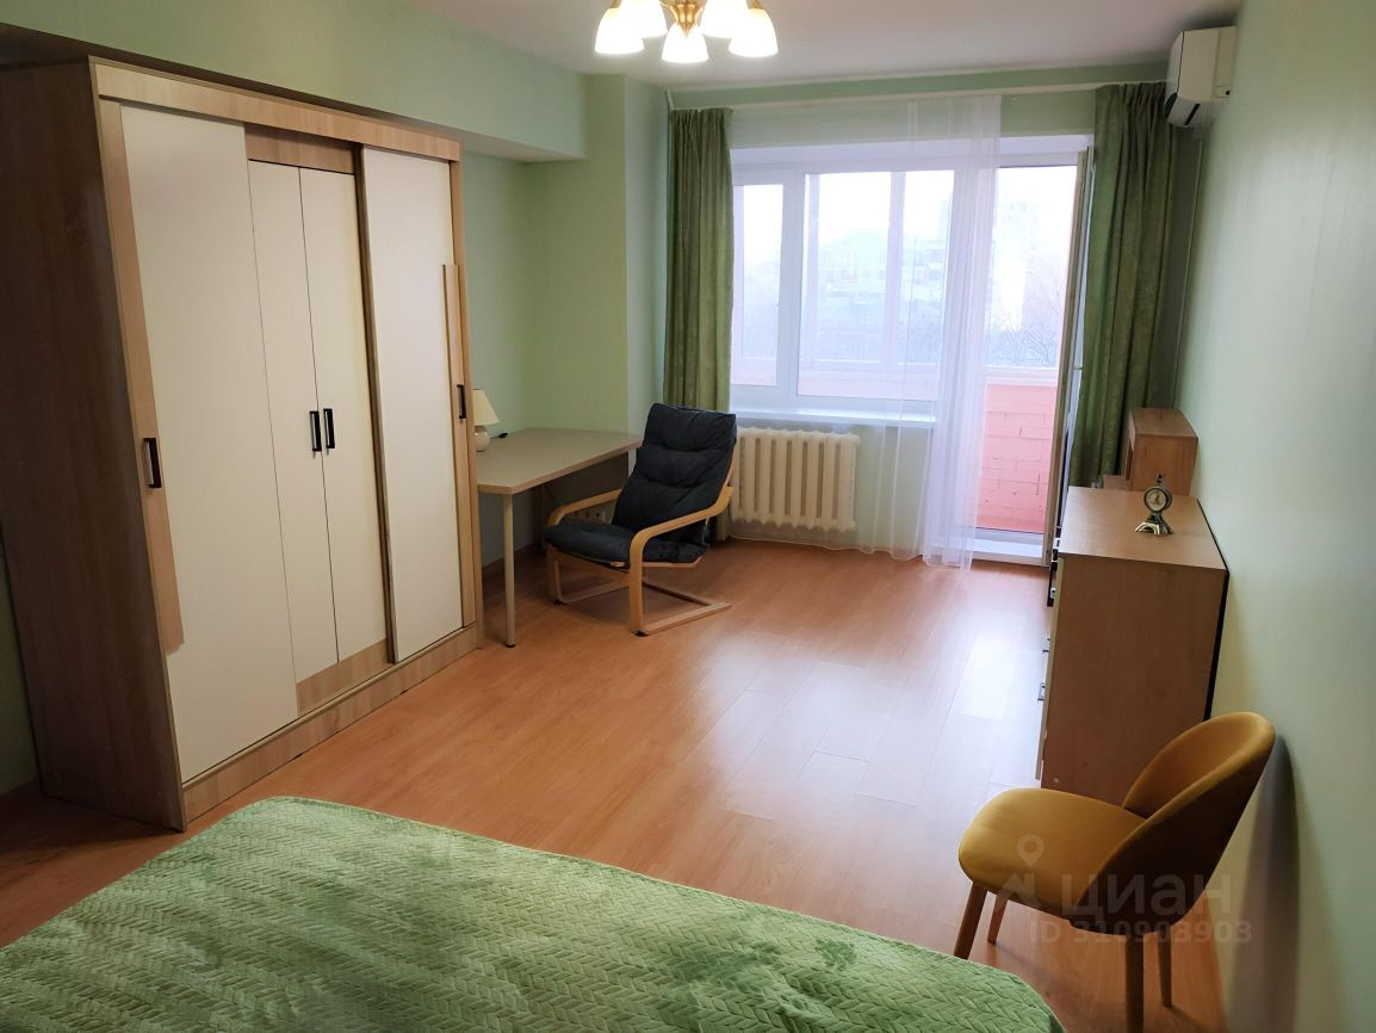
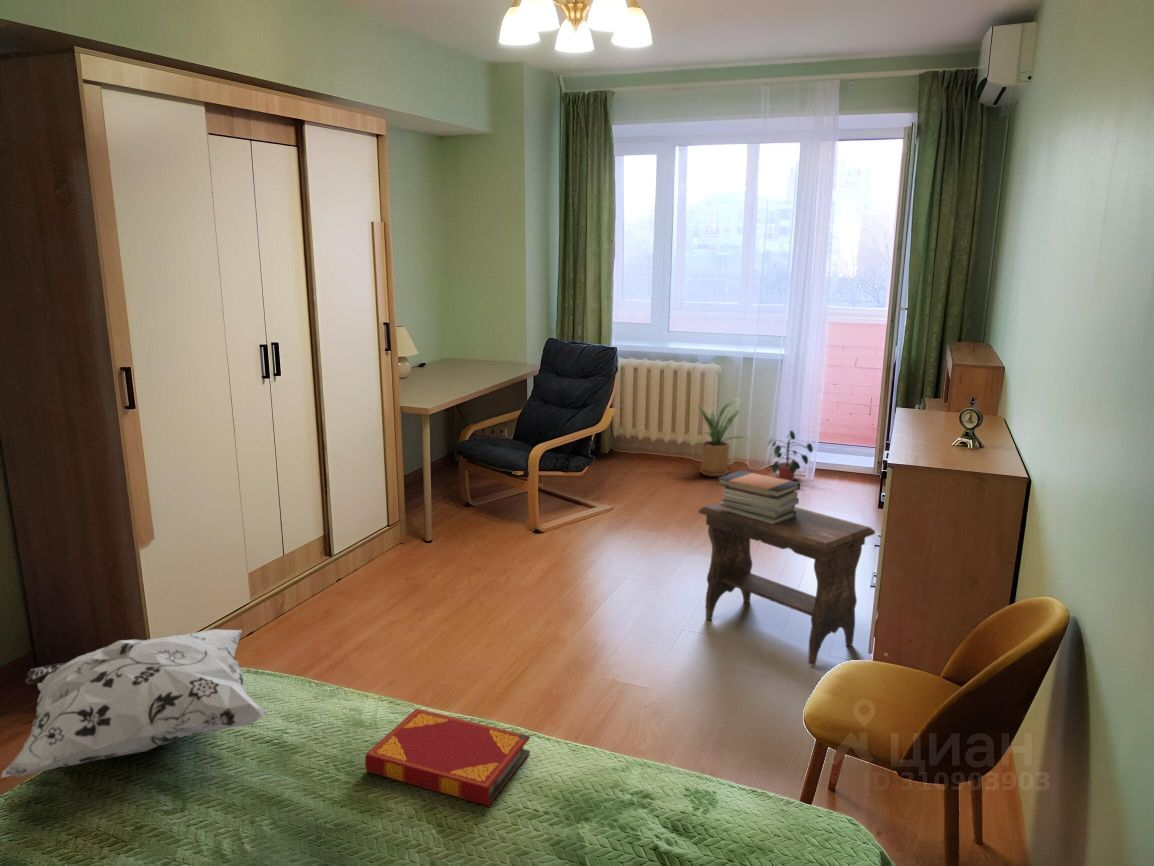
+ decorative pillow (141, 691)
+ potted plant (788, 454)
+ footstool (776, 582)
+ house plant (715, 434)
+ book stack (758, 496)
+ hardback book (449, 753)
